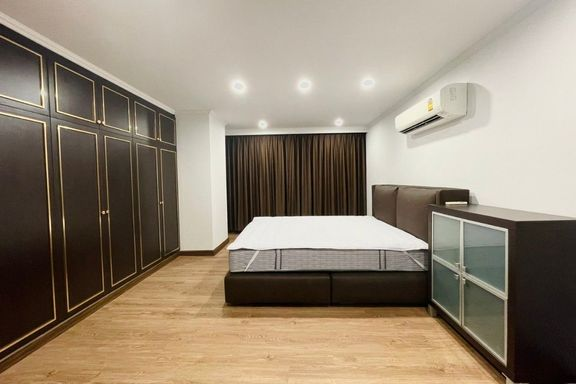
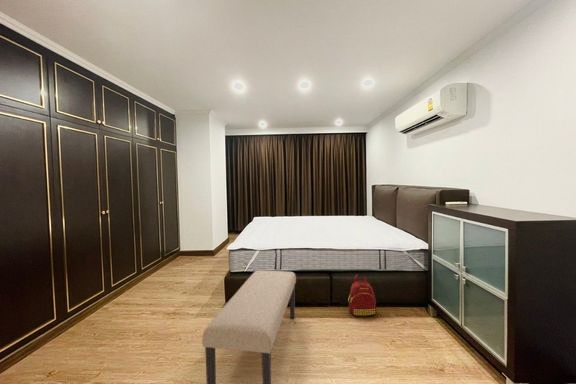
+ bench (260, 319)
+ backpack (361, 294)
